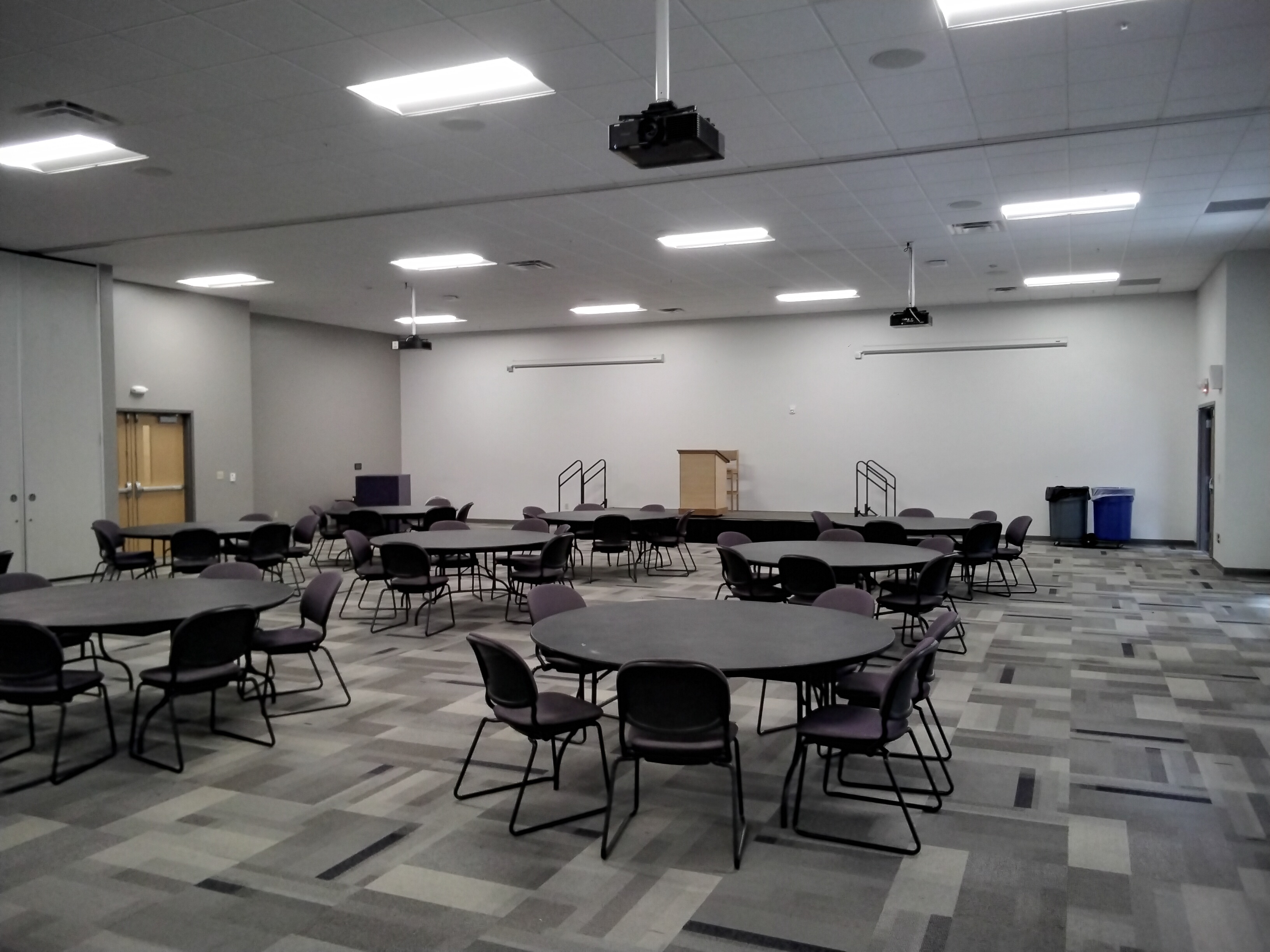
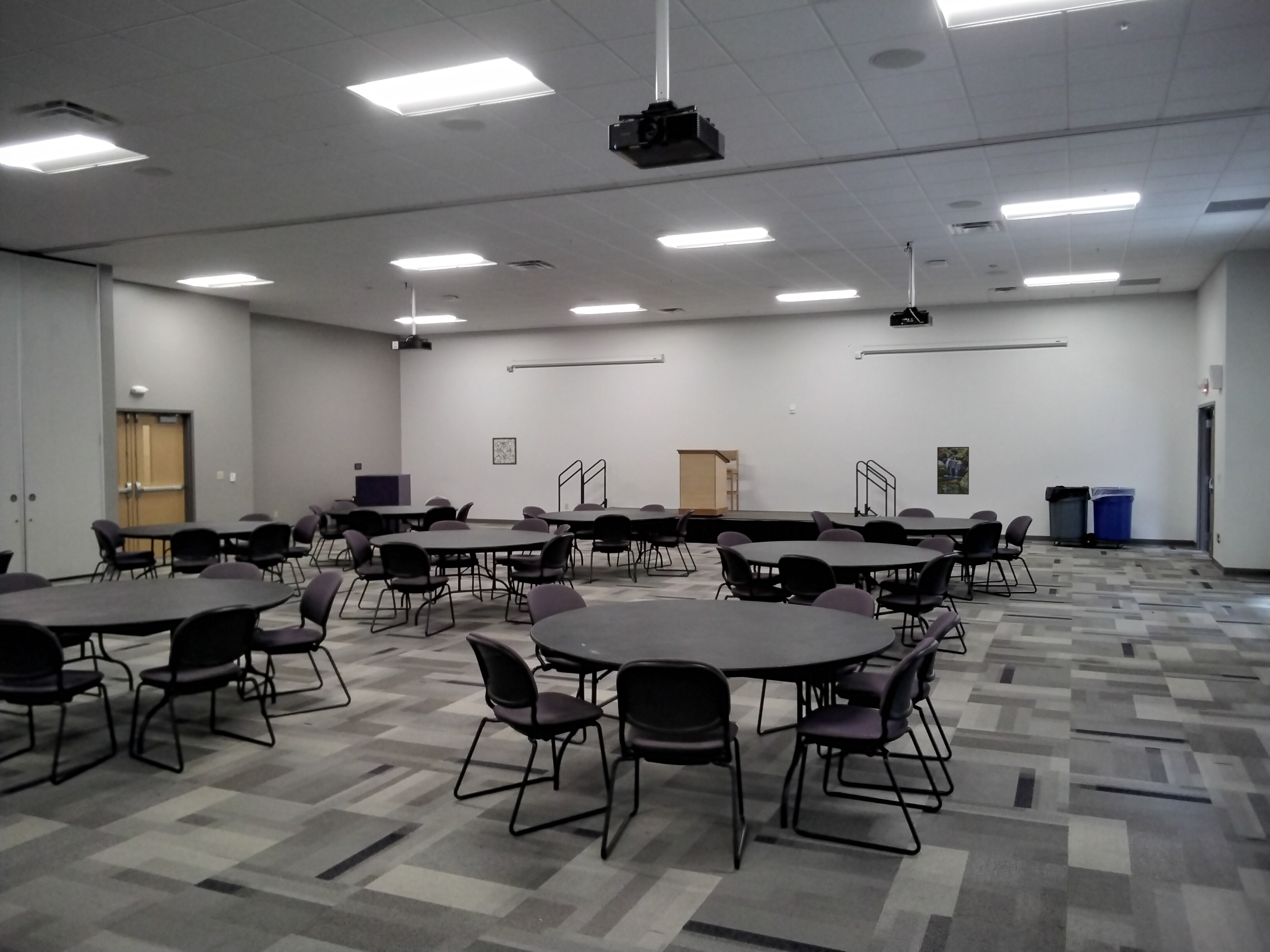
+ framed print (953, 471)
+ wall art (505, 450)
